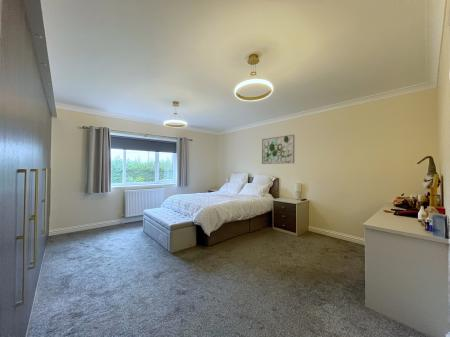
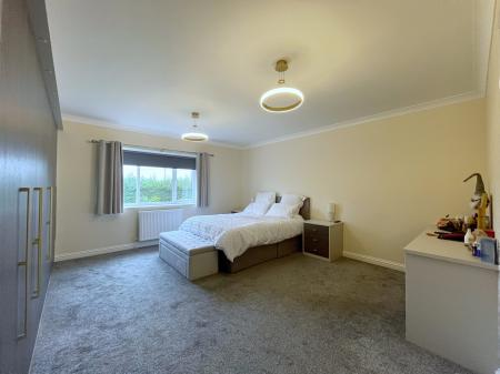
- wall art (276, 150)
